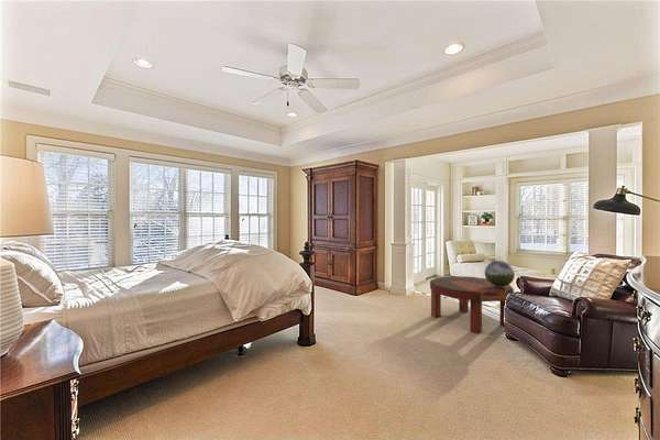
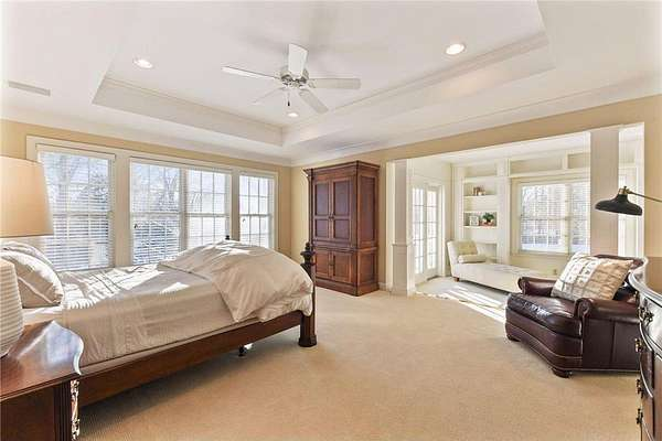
- coffee table (471, 301)
- decorative sphere (498, 273)
